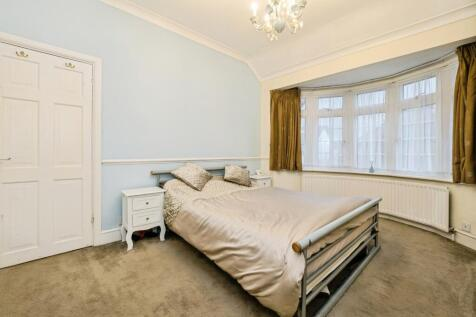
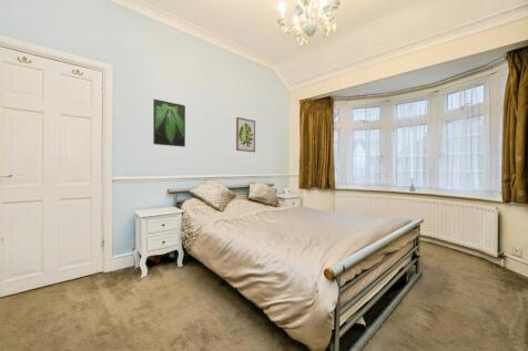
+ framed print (170, 124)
+ wall art (245, 135)
